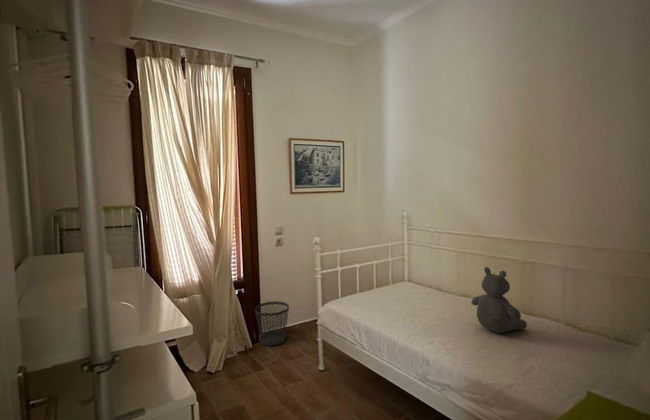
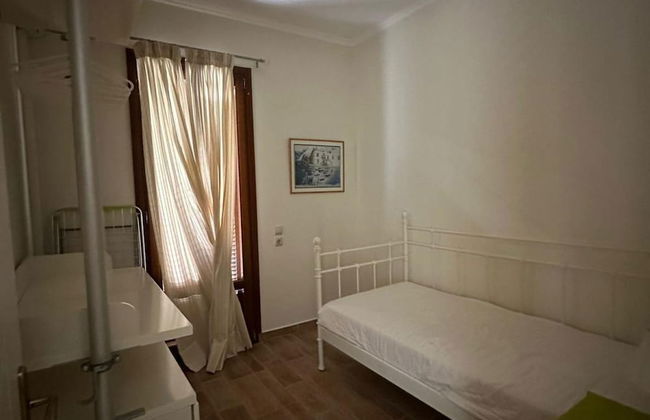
- teddy bear (500, 298)
- wastebasket (272, 323)
